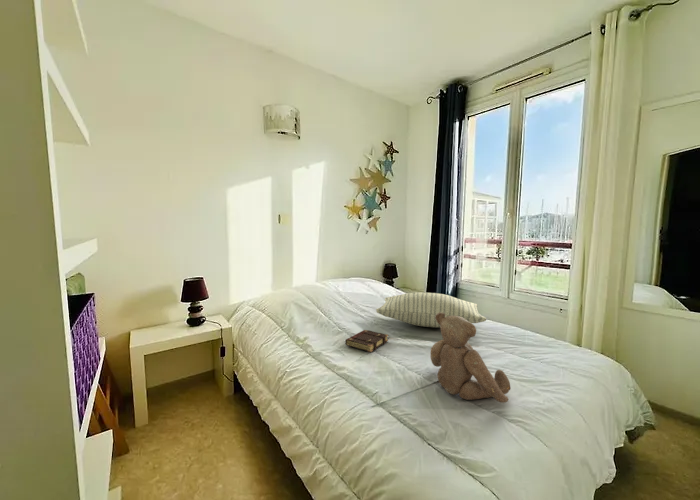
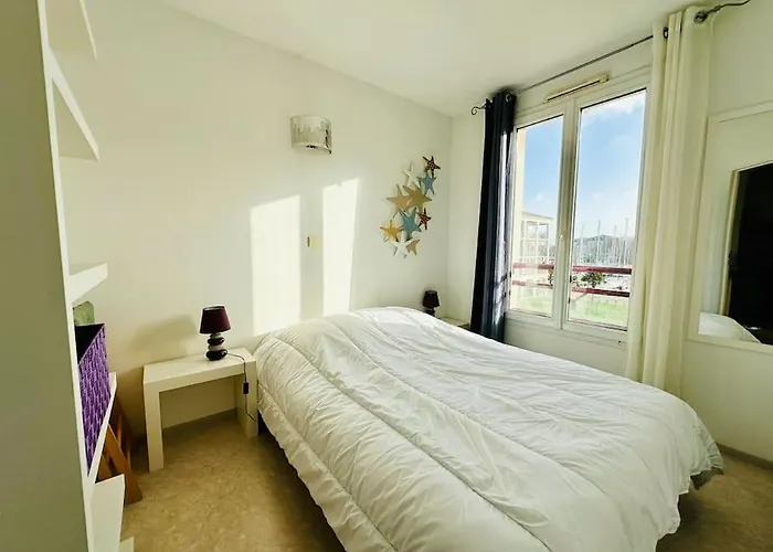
- book (367, 339)
- pillow (428, 309)
- teddy bear (468, 350)
